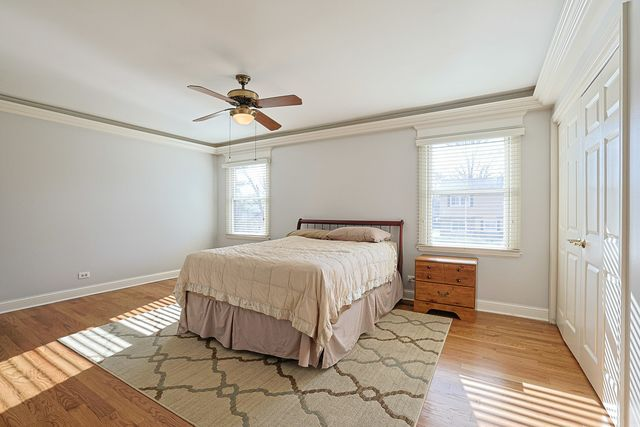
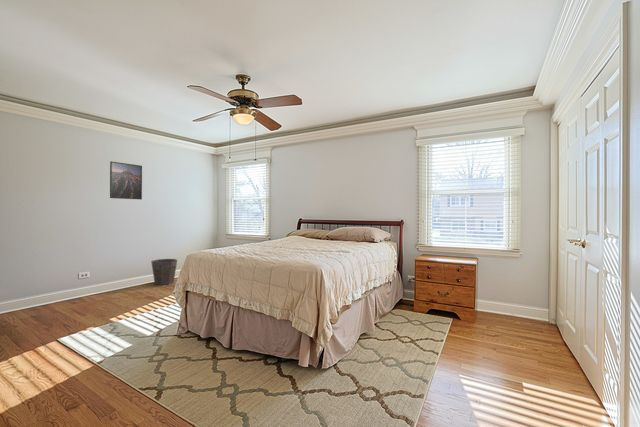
+ waste bin (164, 271)
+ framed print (126, 181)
